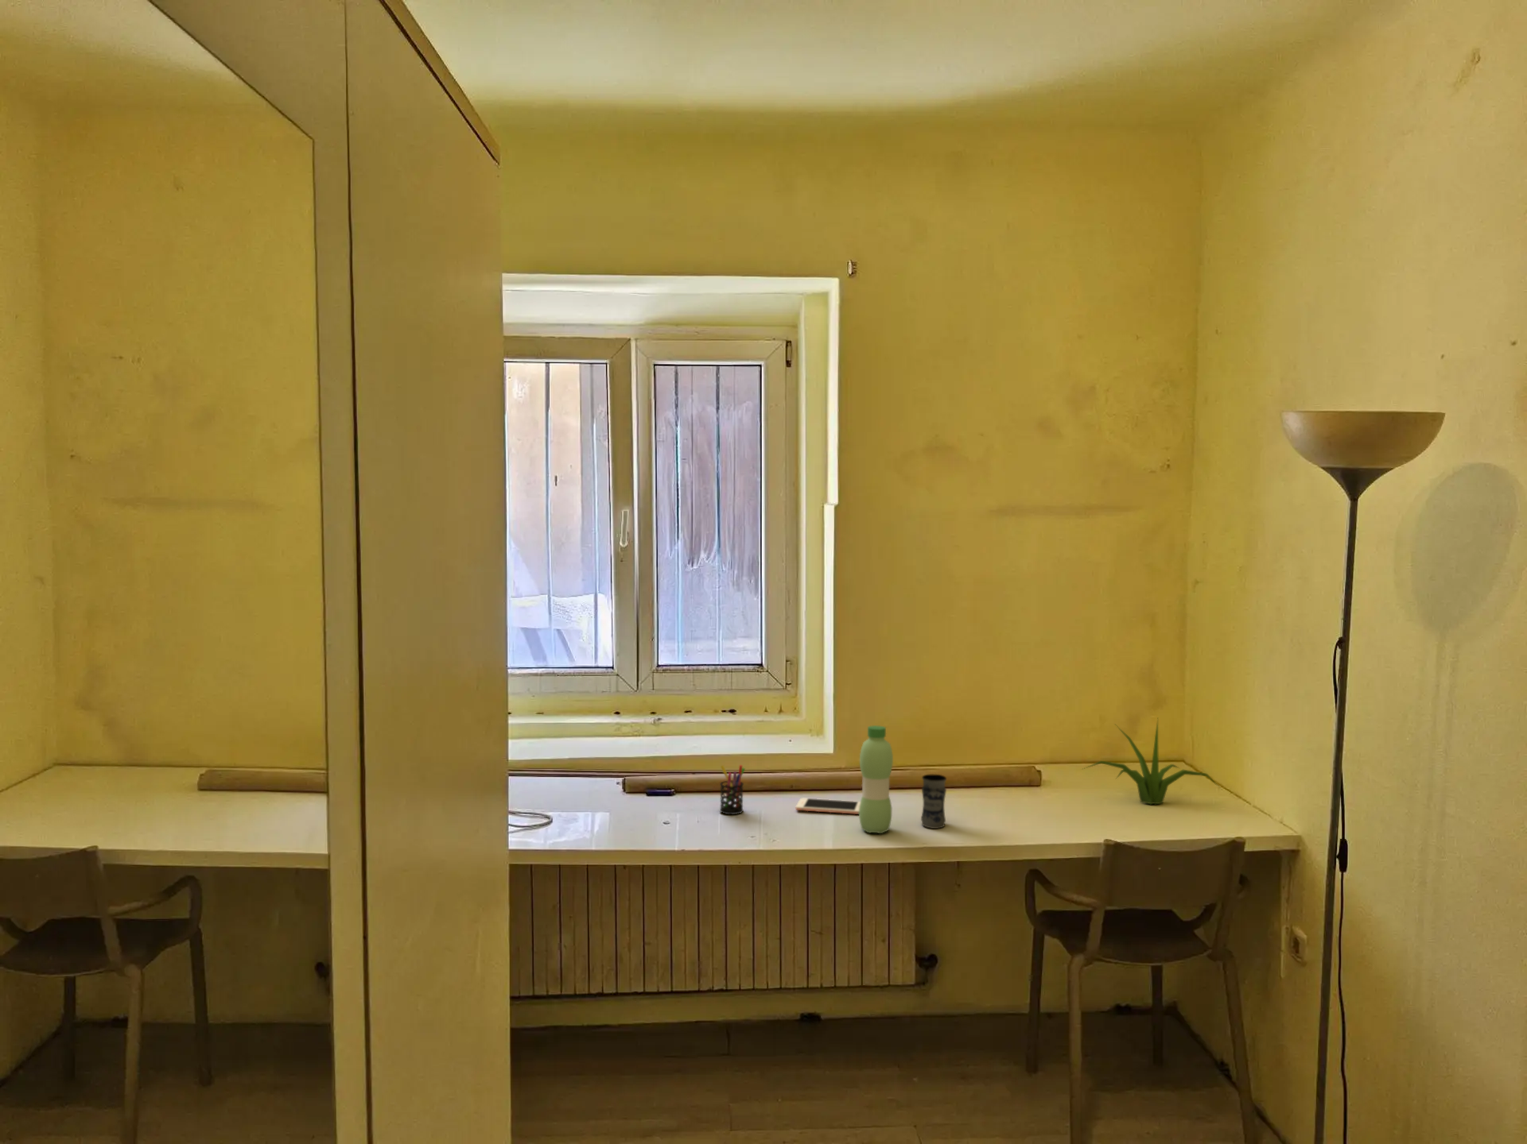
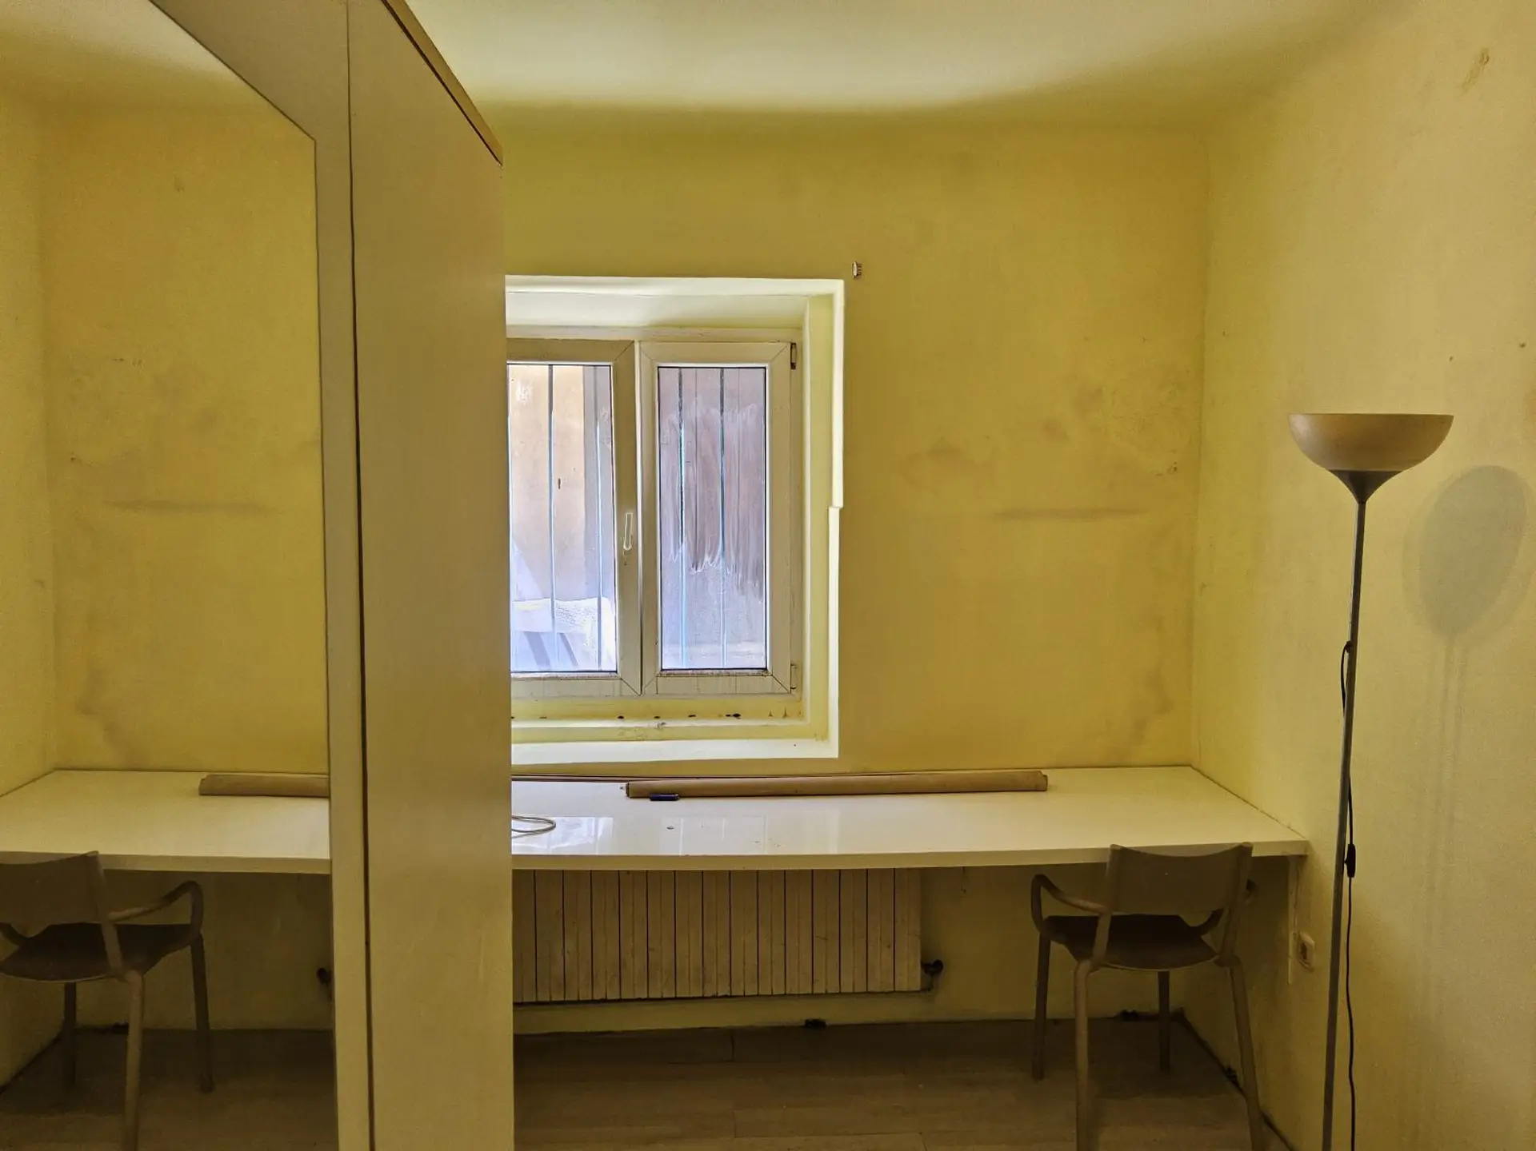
- jar (934, 800)
- water bottle (875, 779)
- cell phone (832, 805)
- pen holder (735, 786)
- plant (1143, 758)
